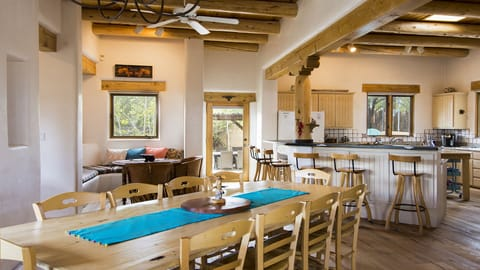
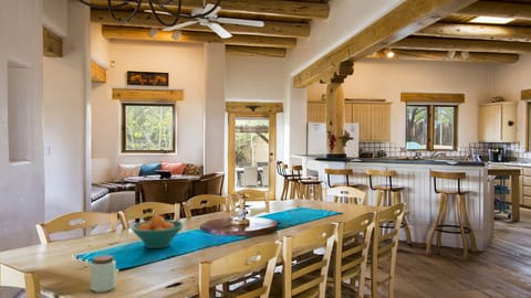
+ fruit bowl (157, 231)
+ peanut butter (103, 273)
